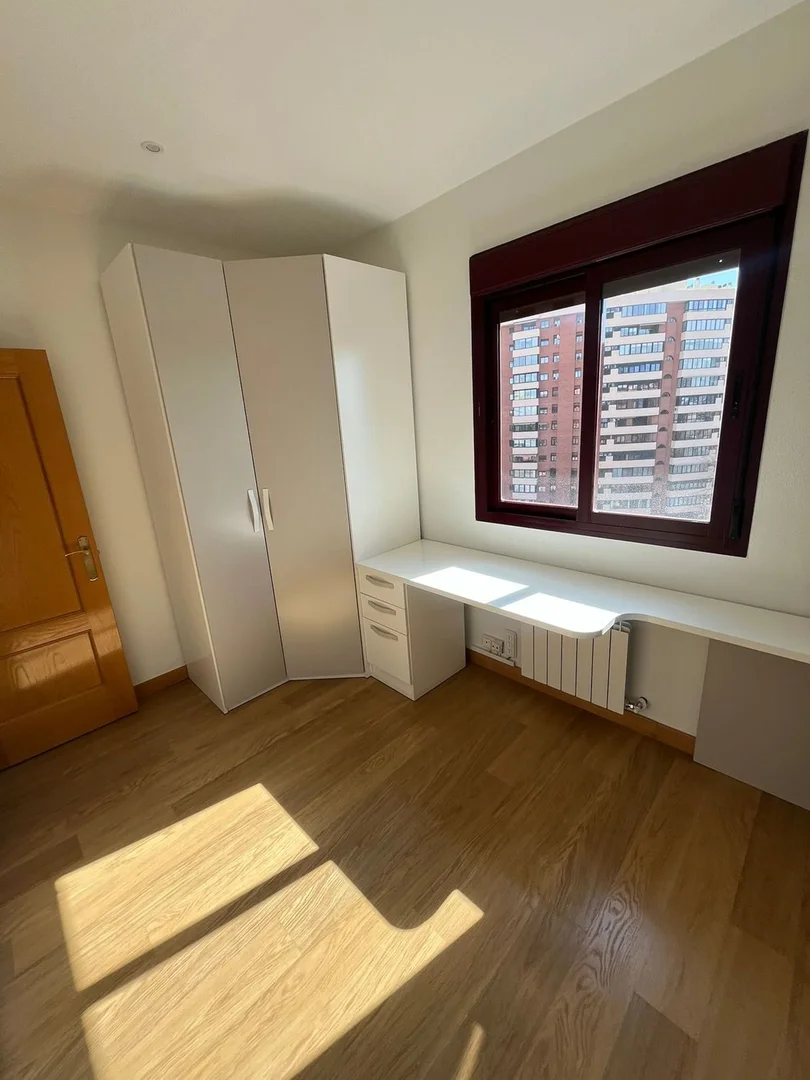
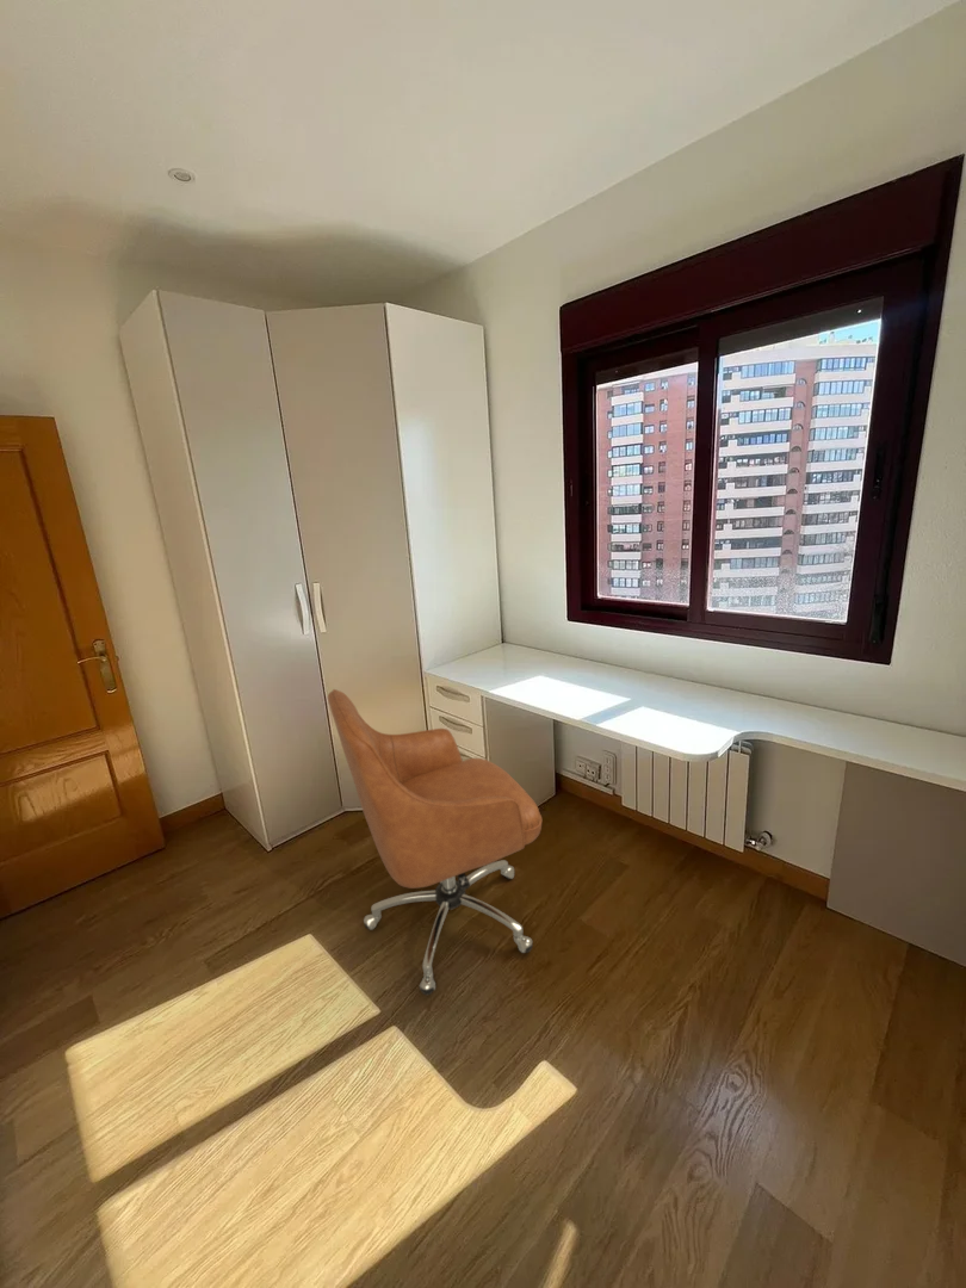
+ chair (438, 805)
